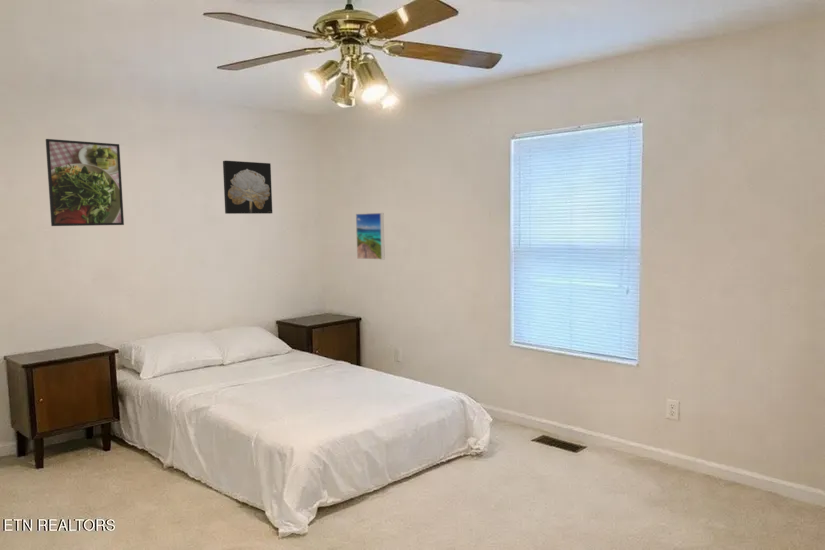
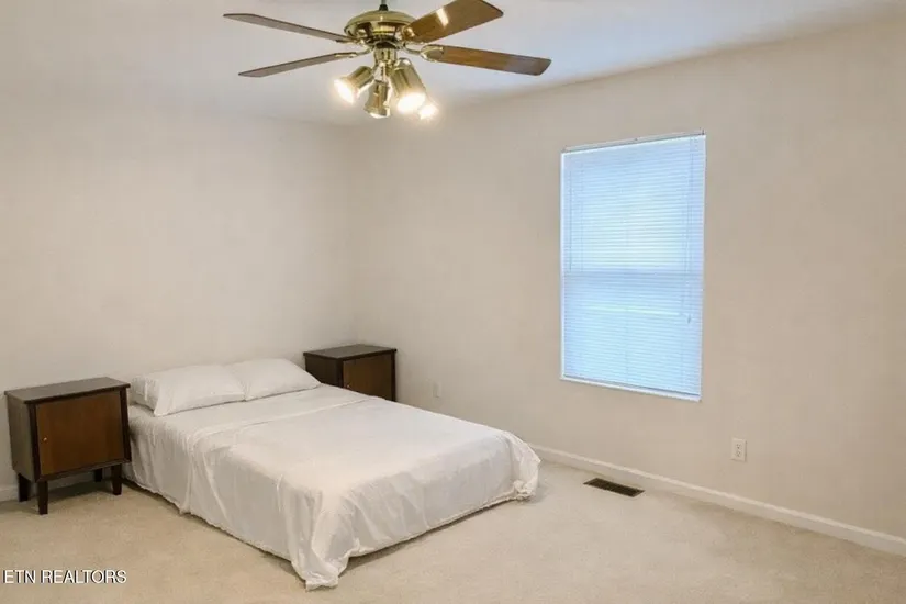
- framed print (370, 236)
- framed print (86, 183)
- wall art (248, 187)
